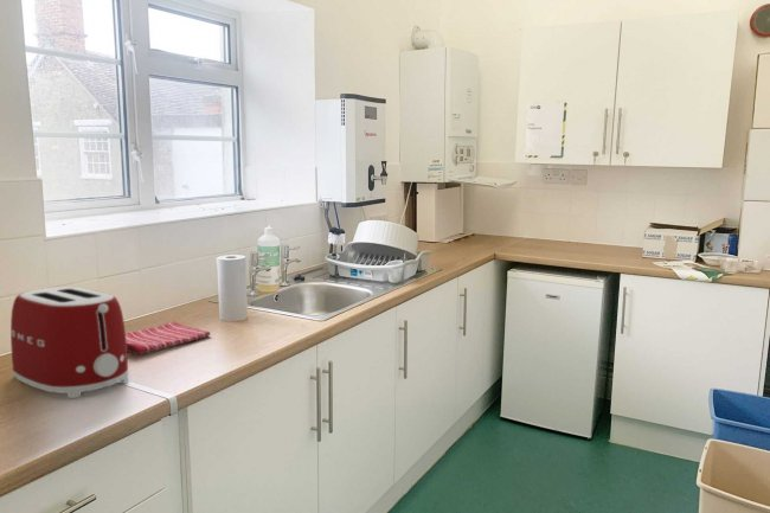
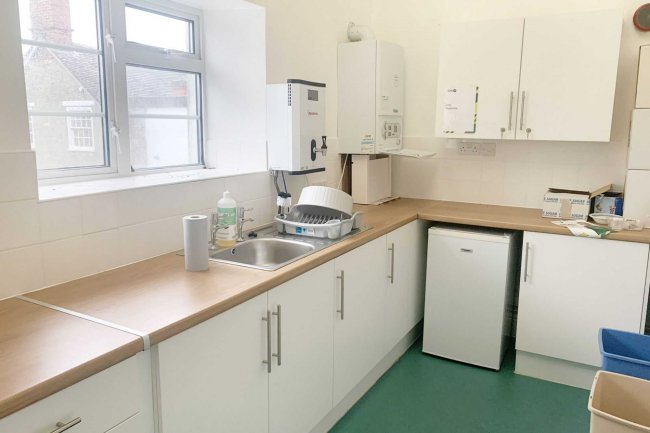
- dish towel (158, 335)
- toaster (70, 336)
